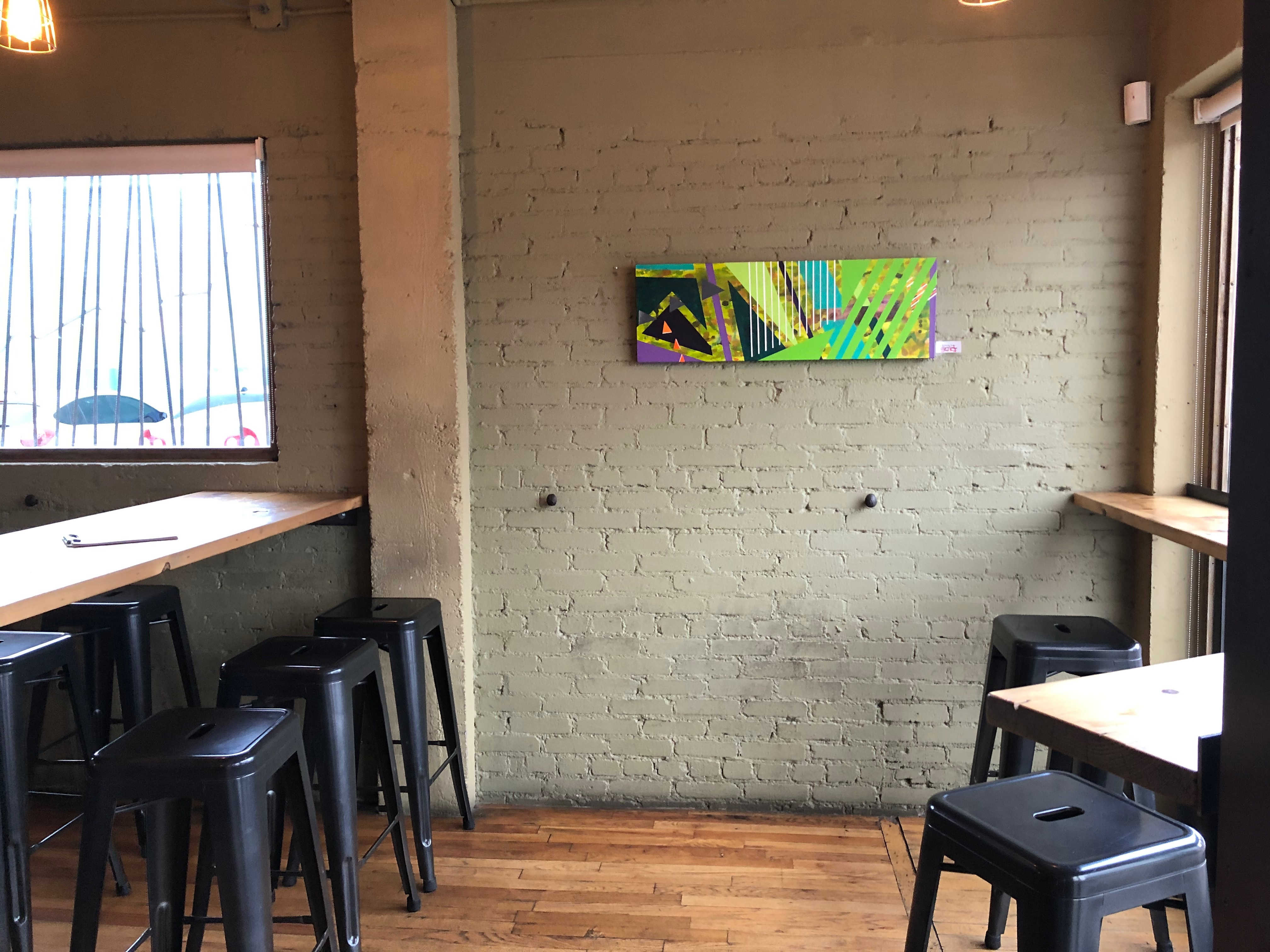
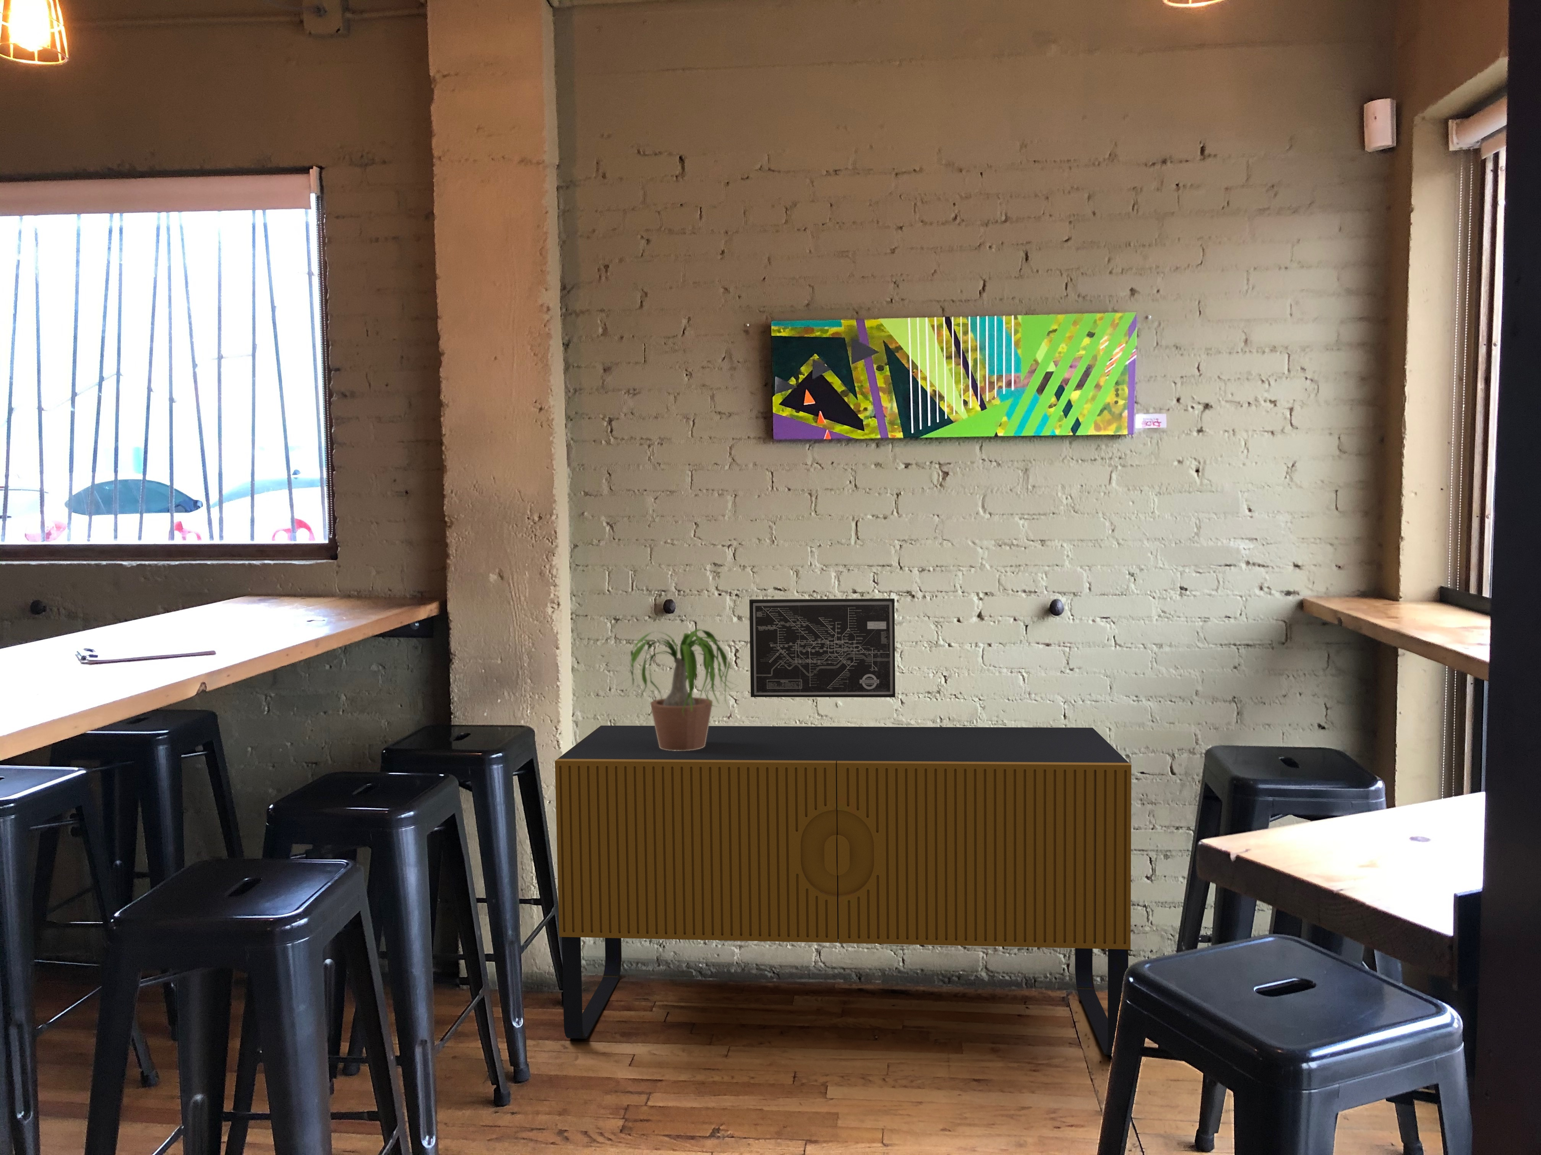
+ potted plant (694, 688)
+ wall art (823, 648)
+ sideboard (841, 882)
